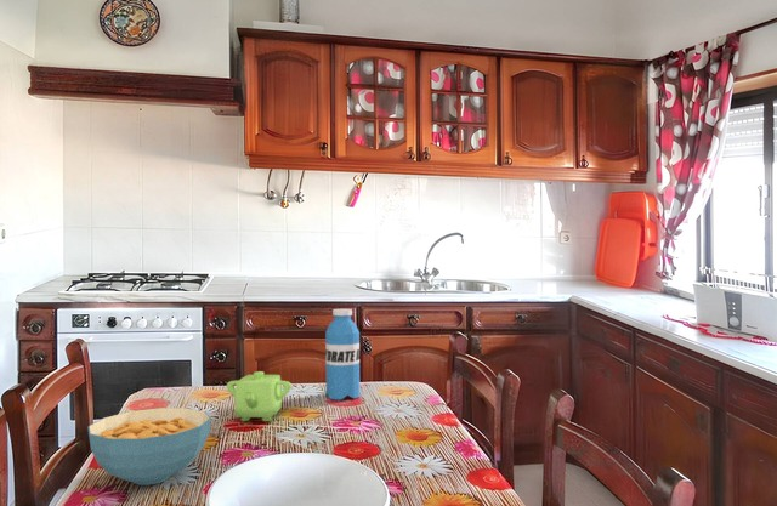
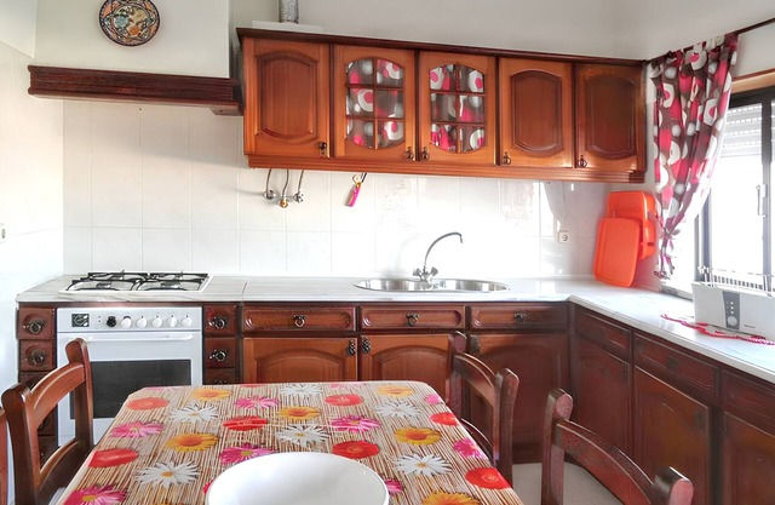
- teapot (259, 394)
- water bottle (342, 352)
- cereal bowl (151, 450)
